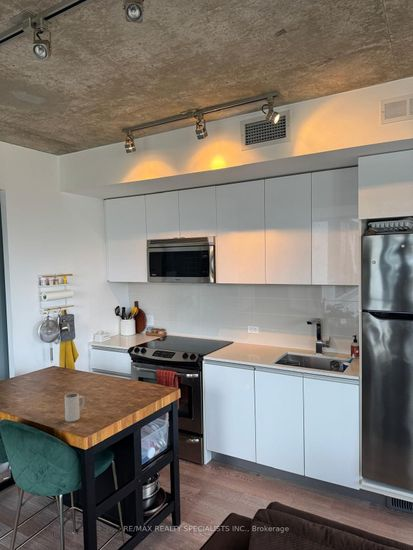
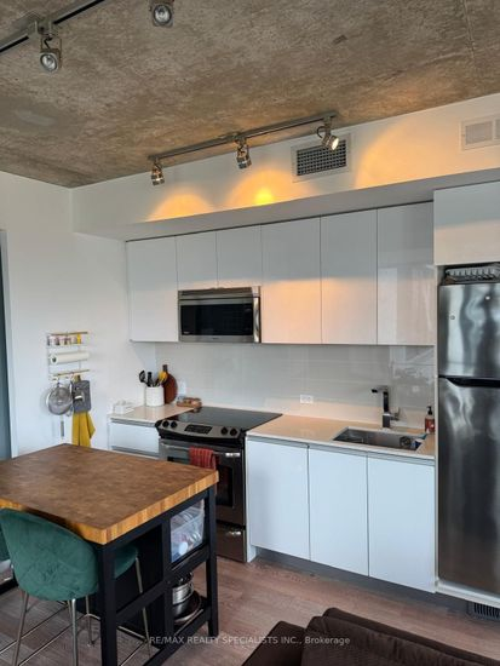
- mug (75, 406)
